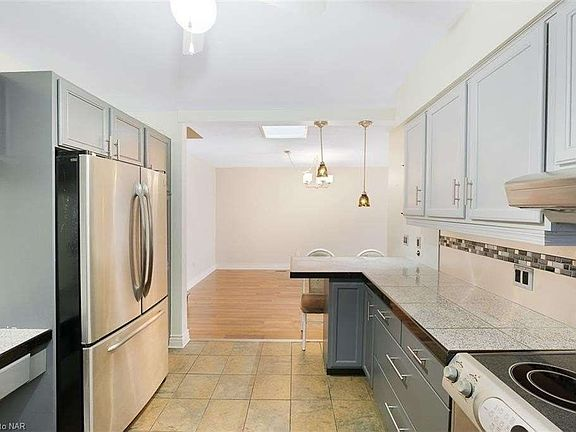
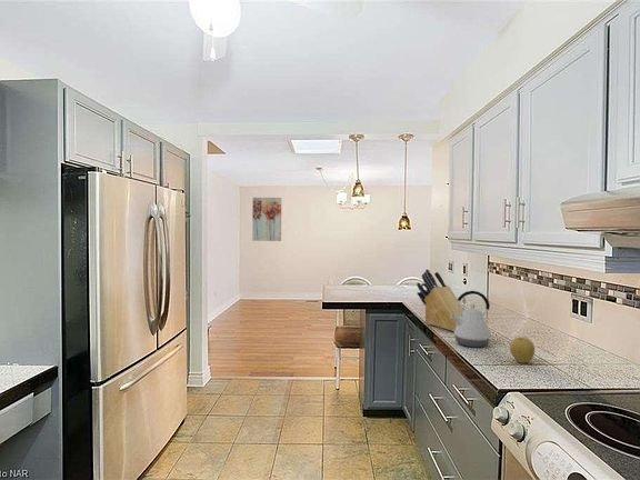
+ fruit (521, 349)
+ wall art (267, 219)
+ kettle (470, 317)
+ knife block (442, 298)
